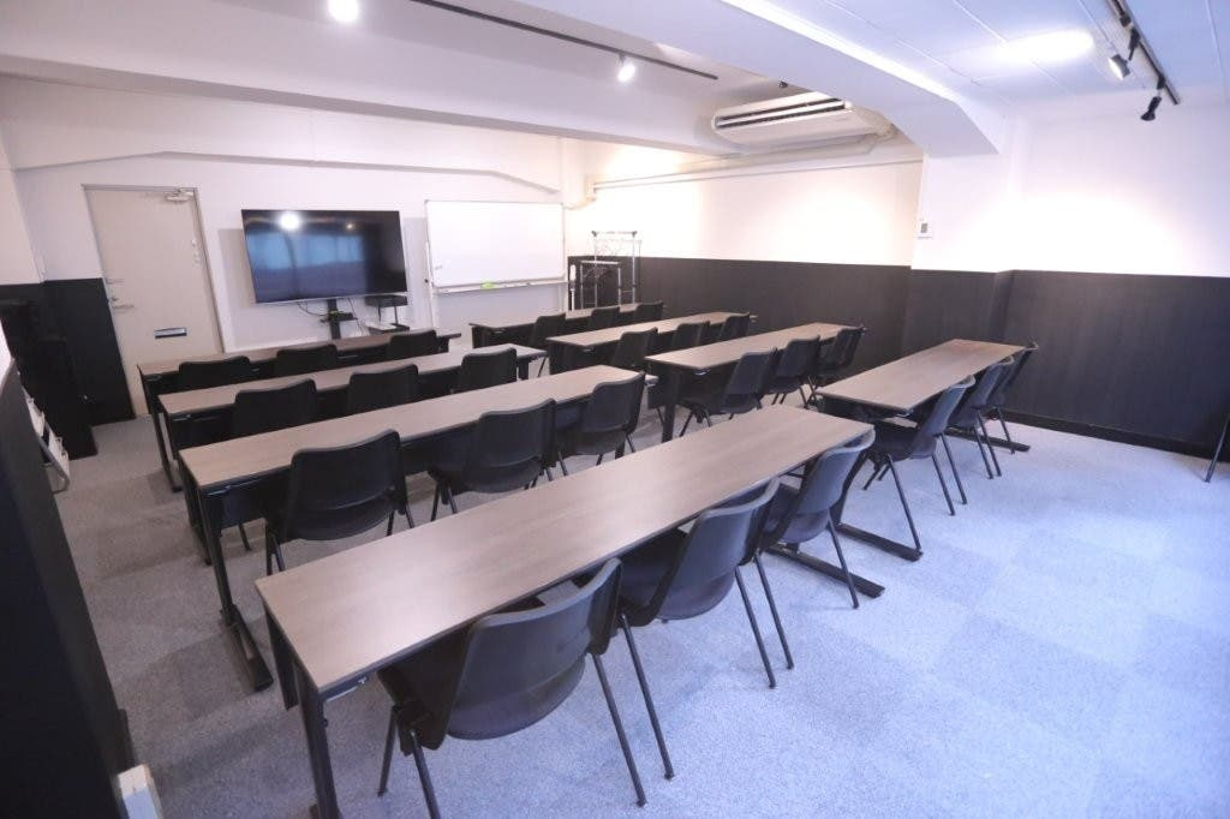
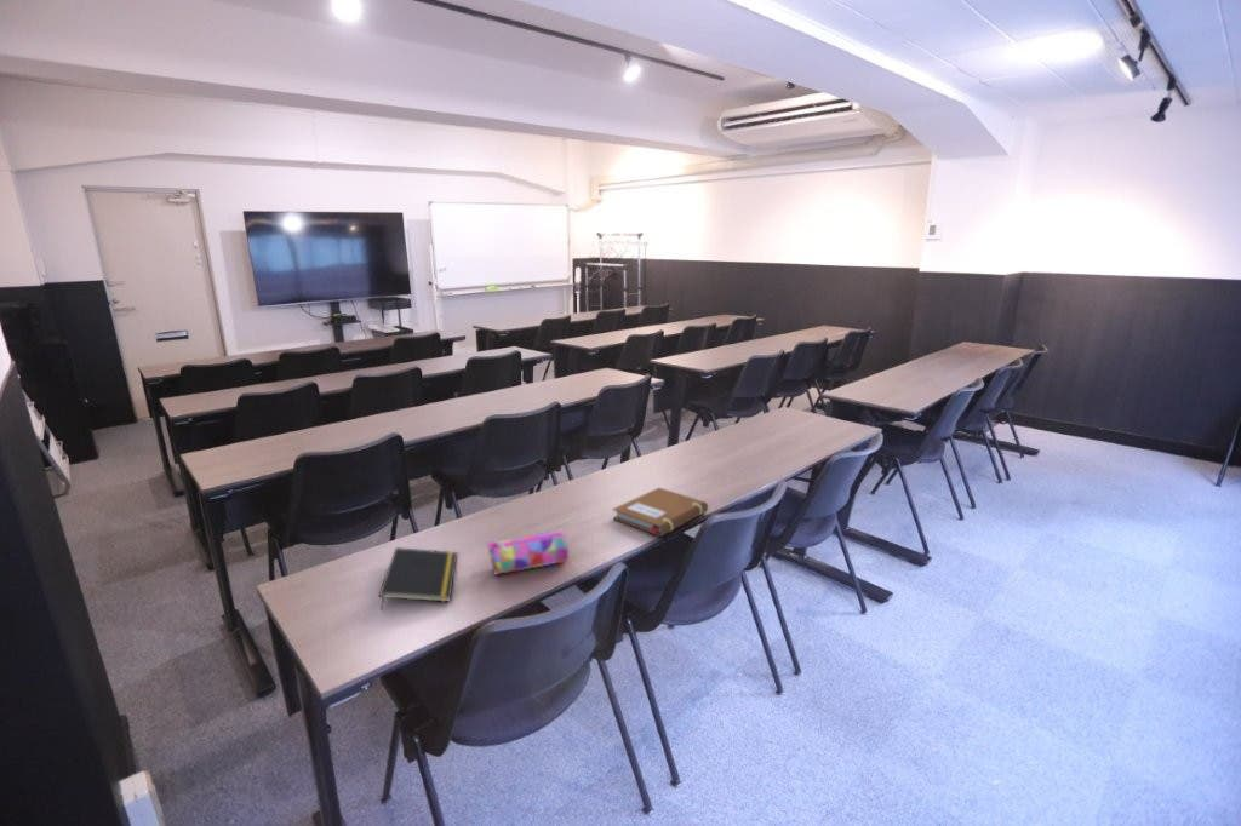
+ pencil case (527, 551)
+ notepad (421, 573)
+ notebook (659, 511)
